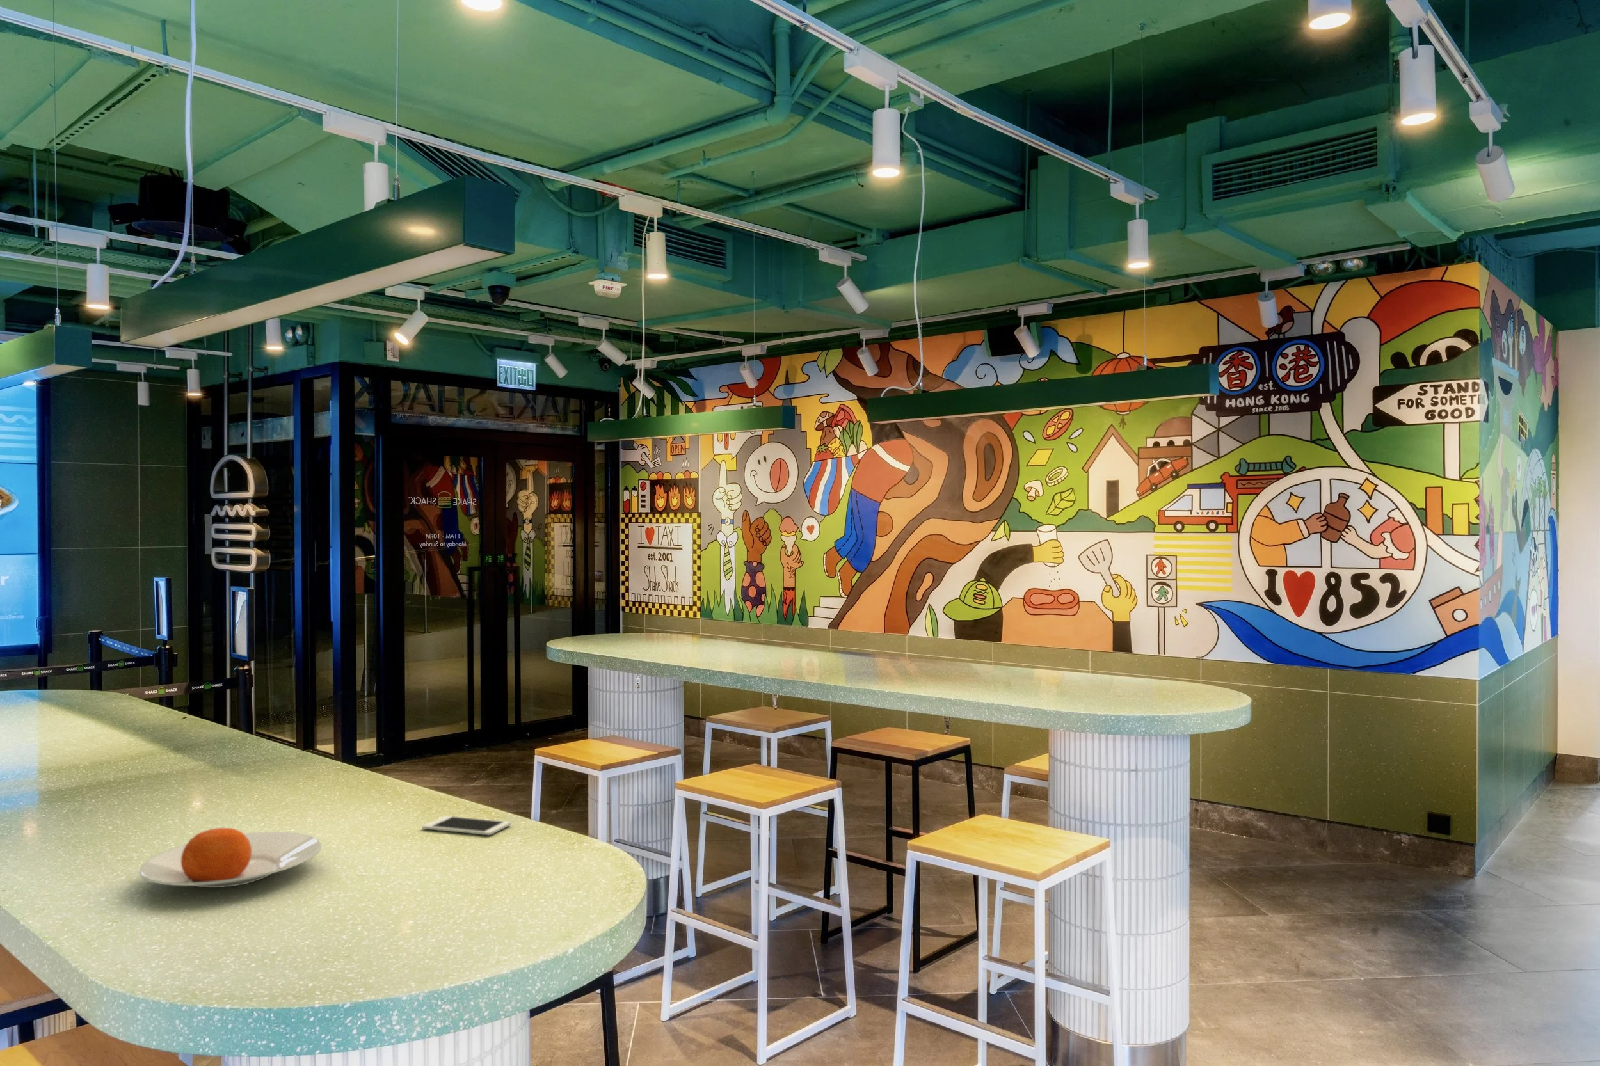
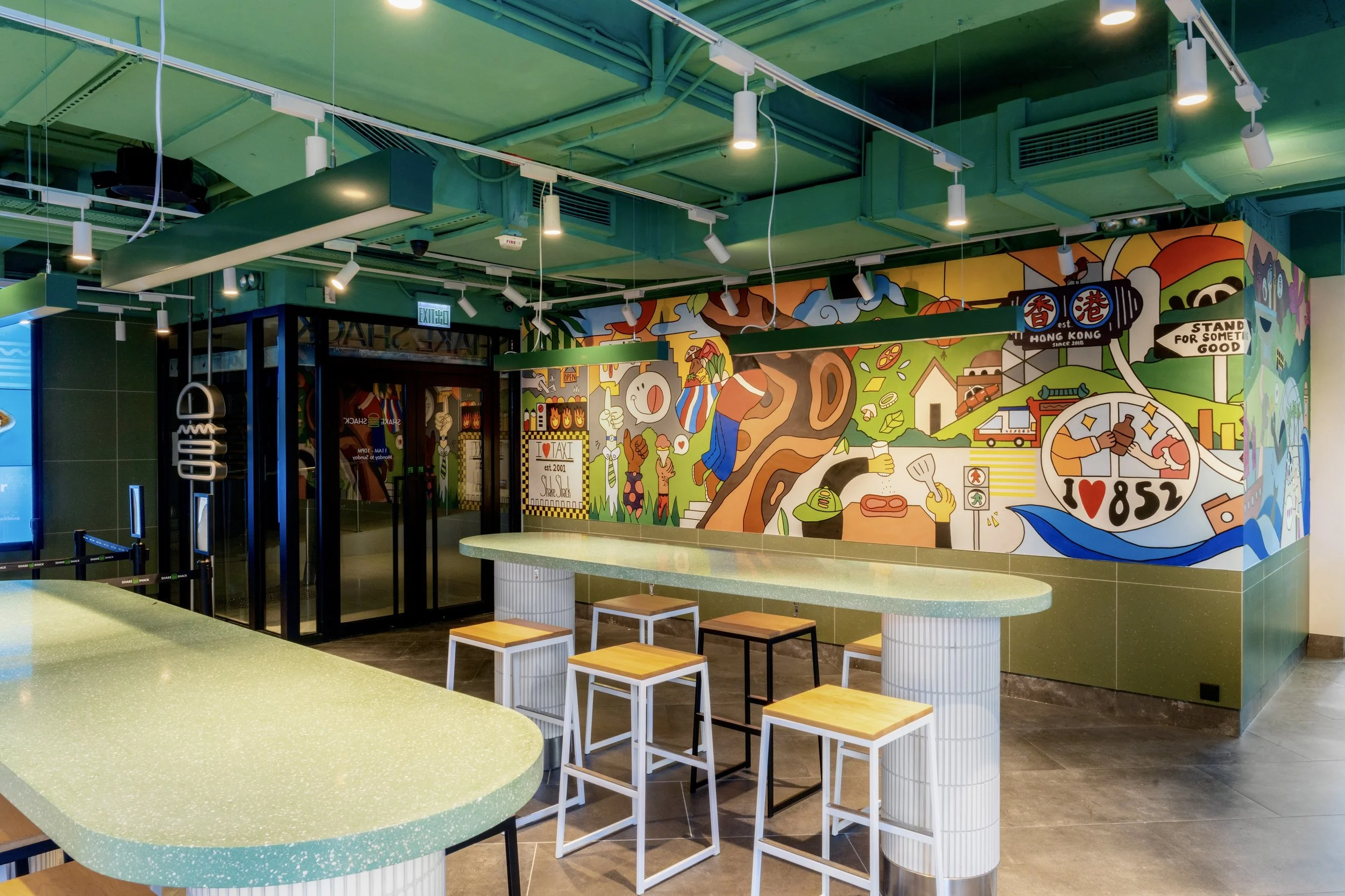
- cell phone (466, 824)
- plate (233, 851)
